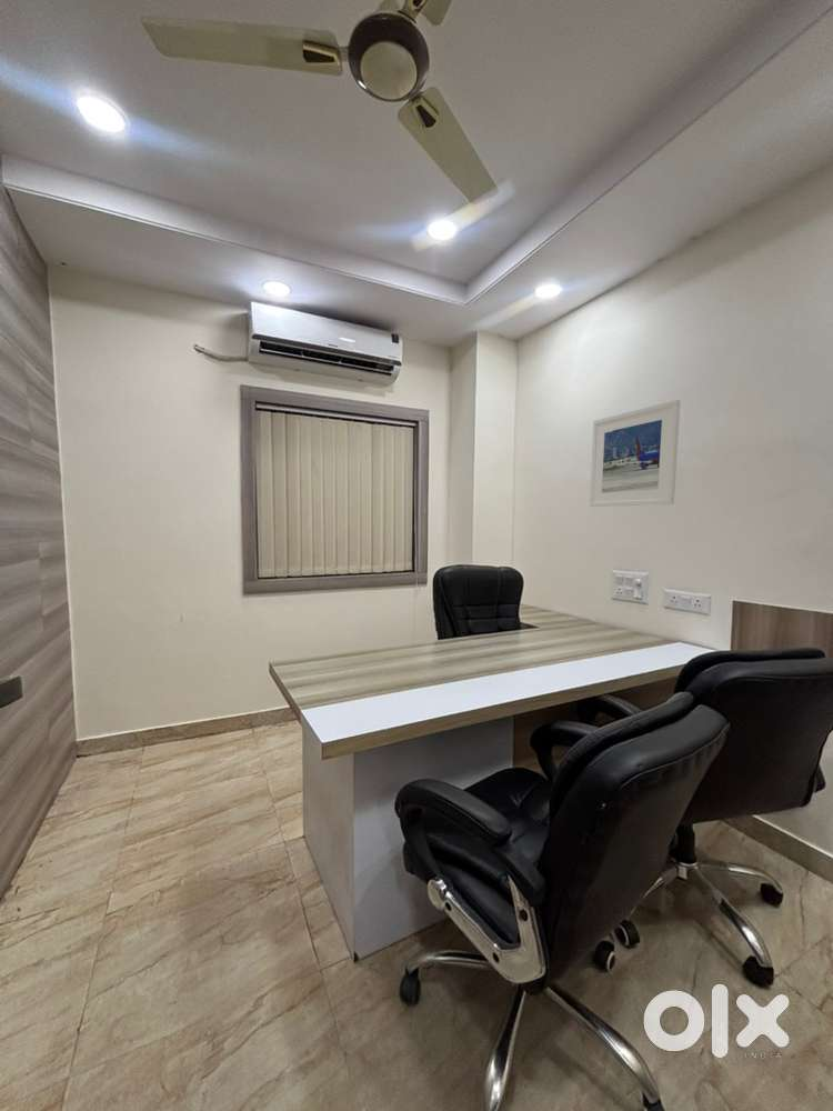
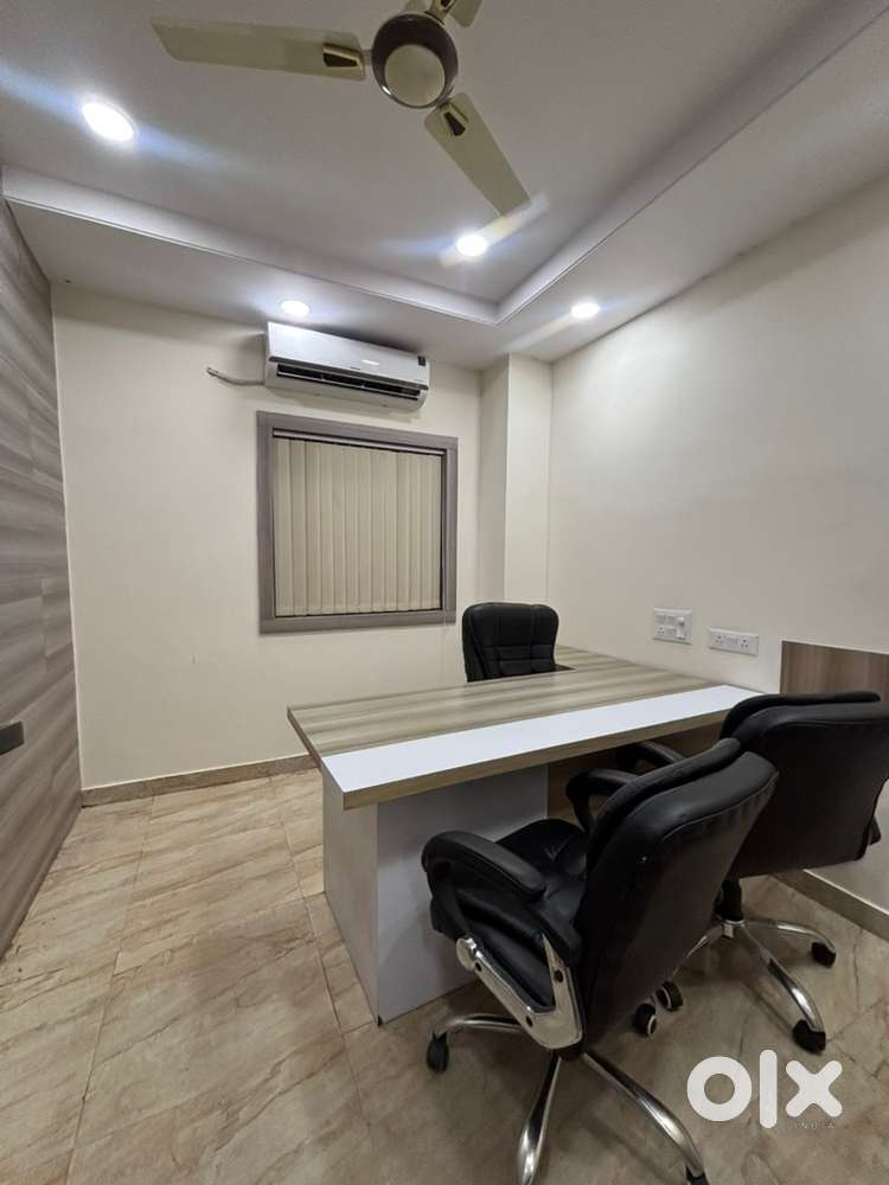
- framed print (630, 459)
